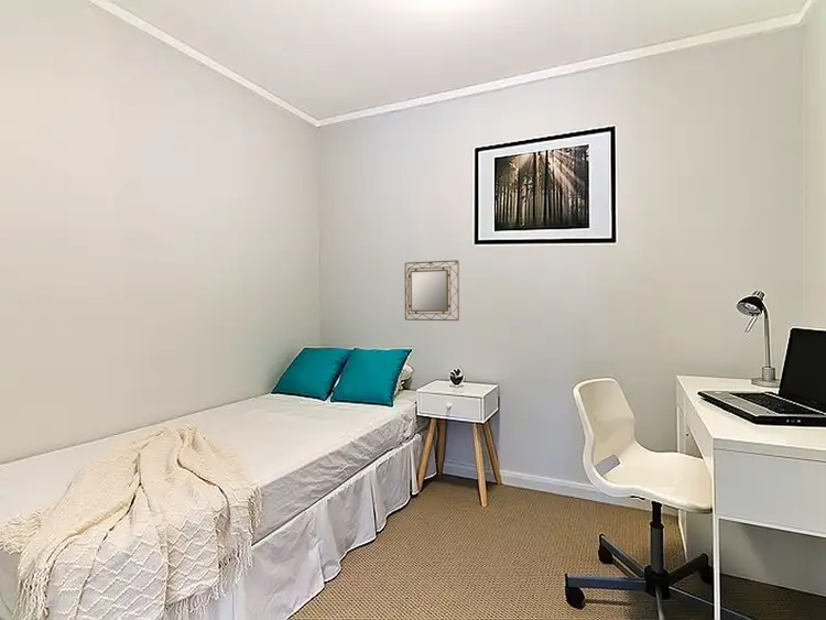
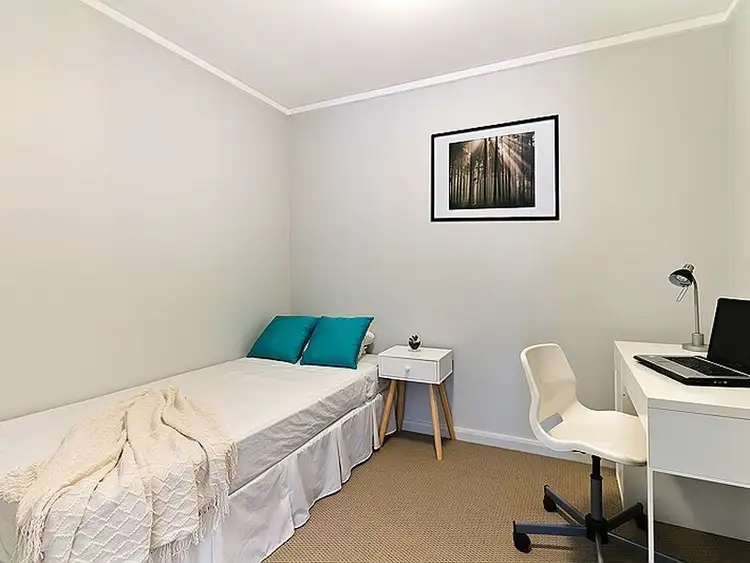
- home mirror (430, 291)
